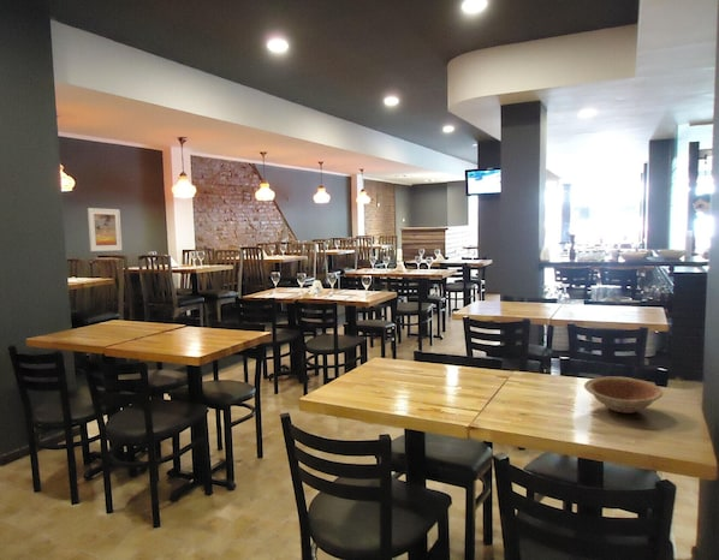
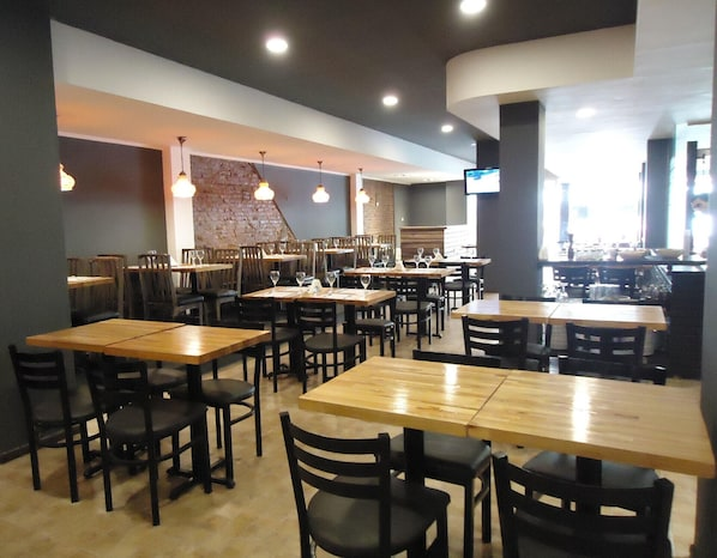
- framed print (105, 230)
- bowl (622, 397)
